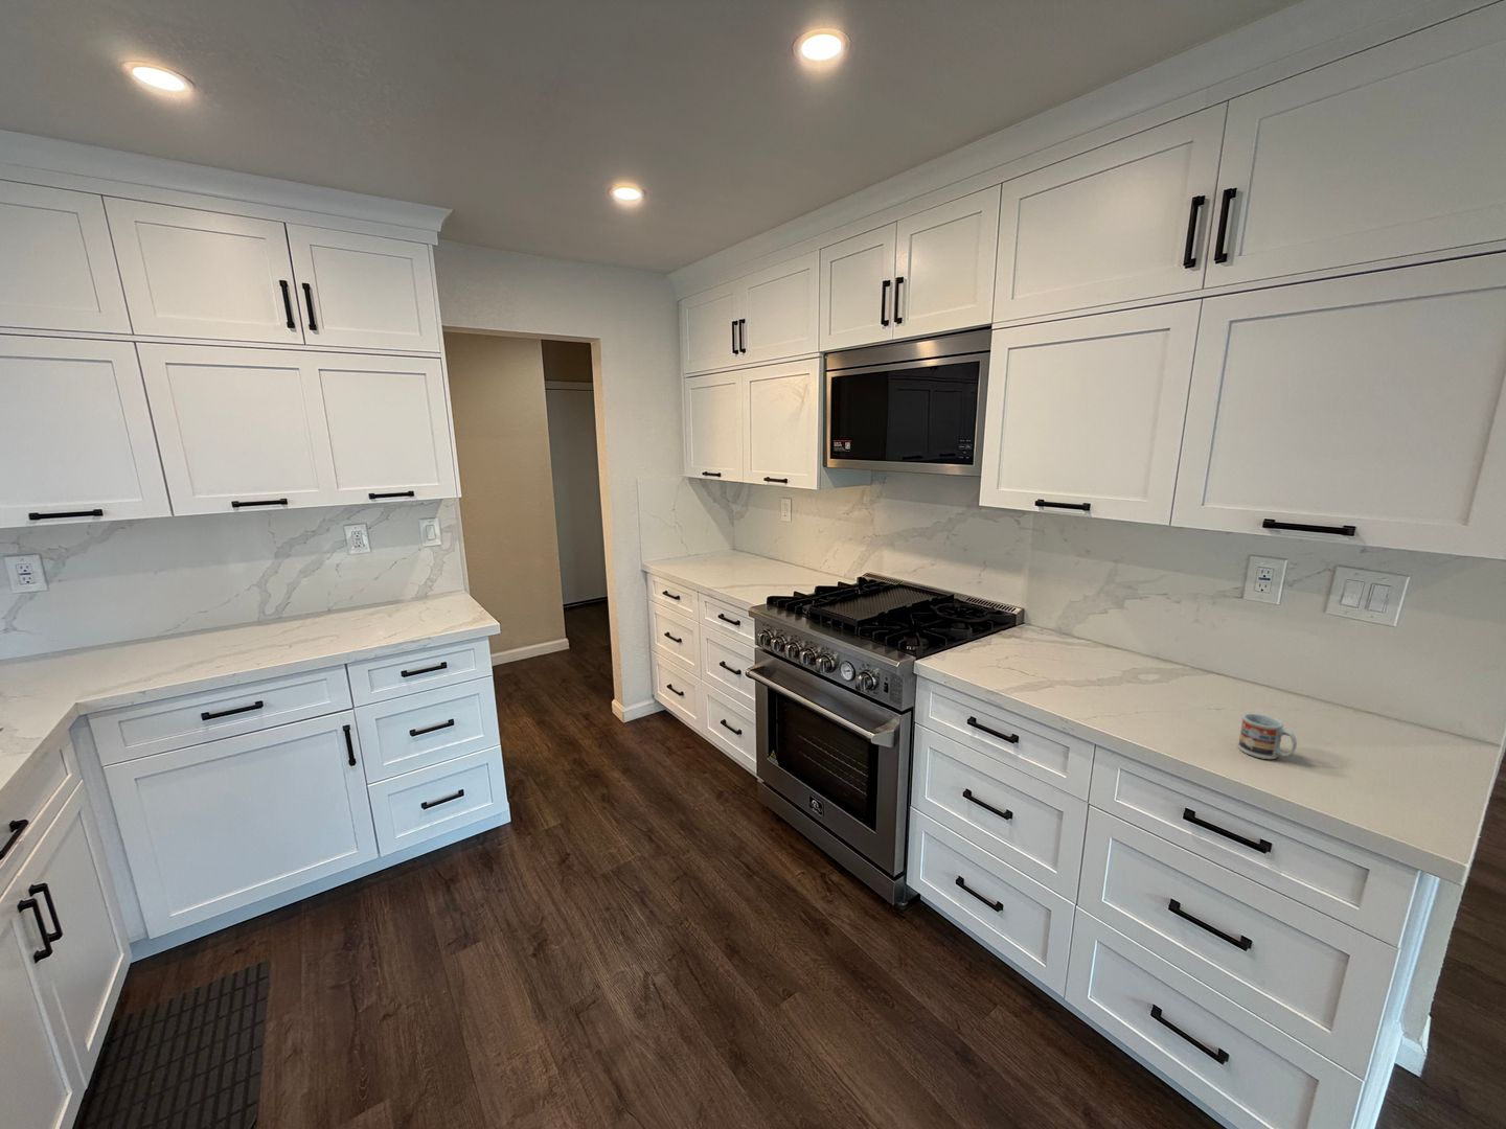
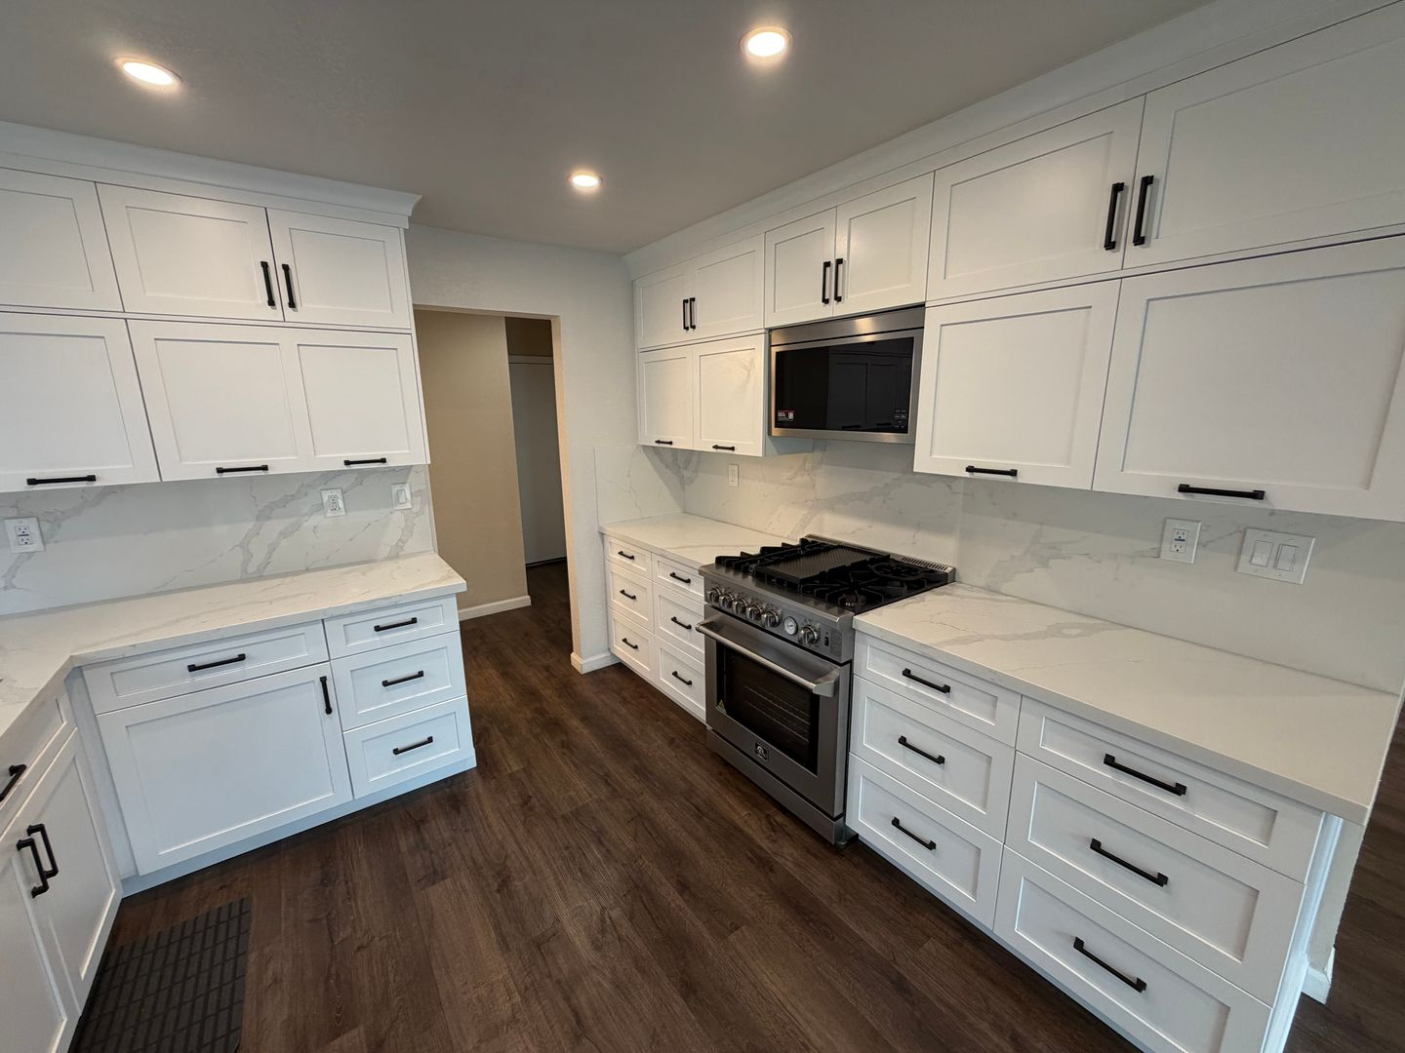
- cup (1268, 738)
